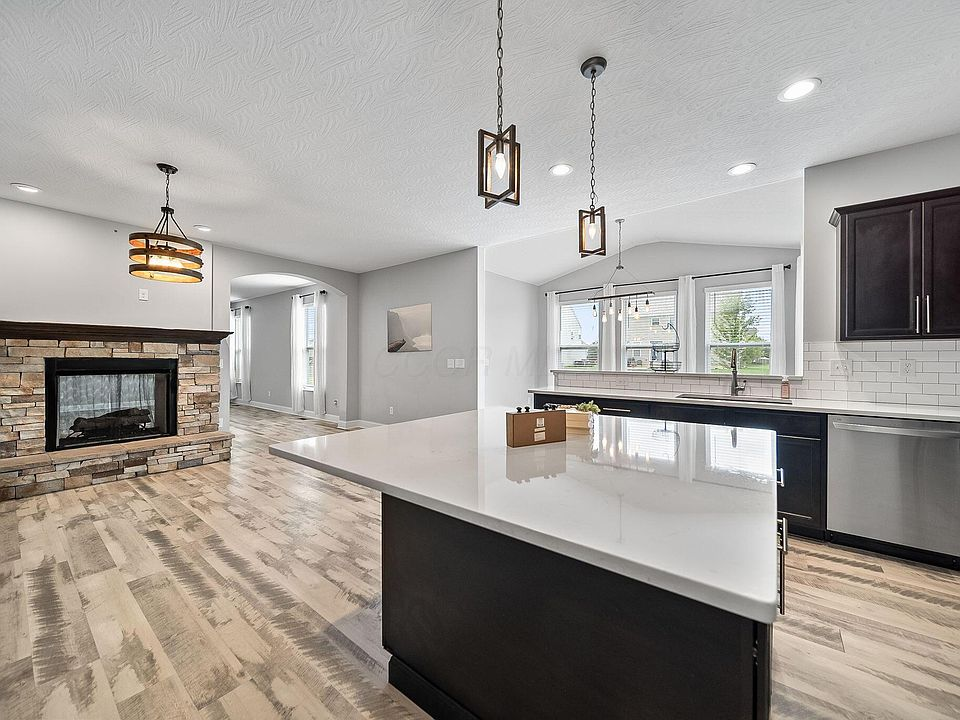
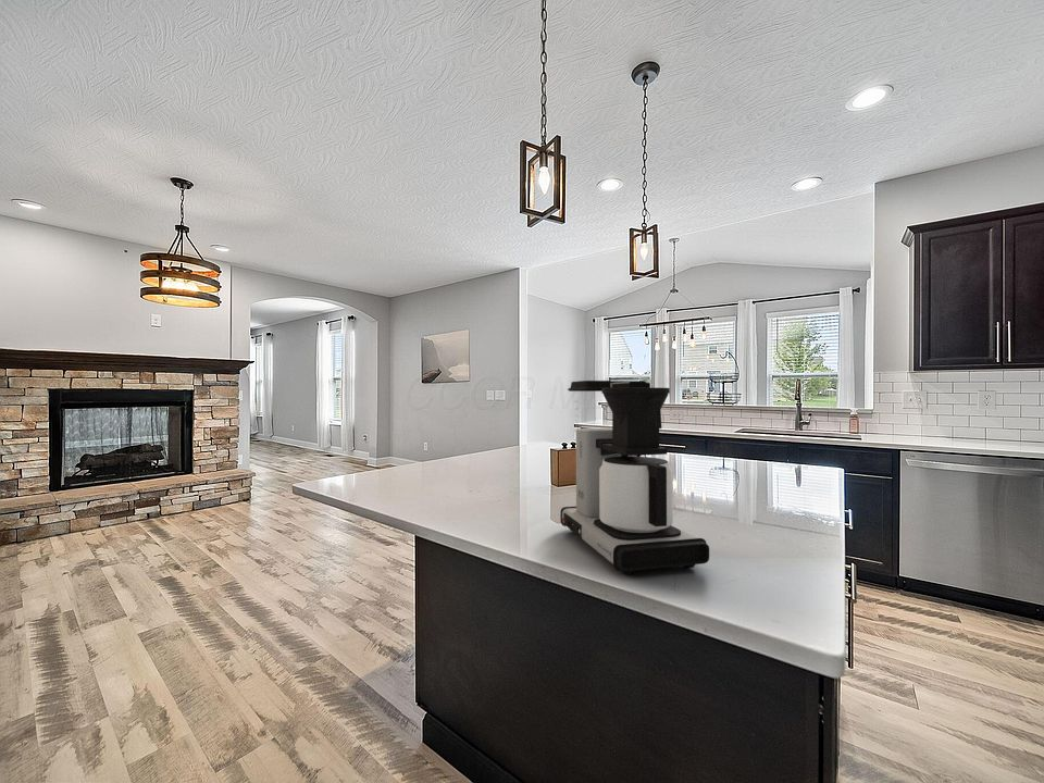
+ coffee maker (624, 463)
